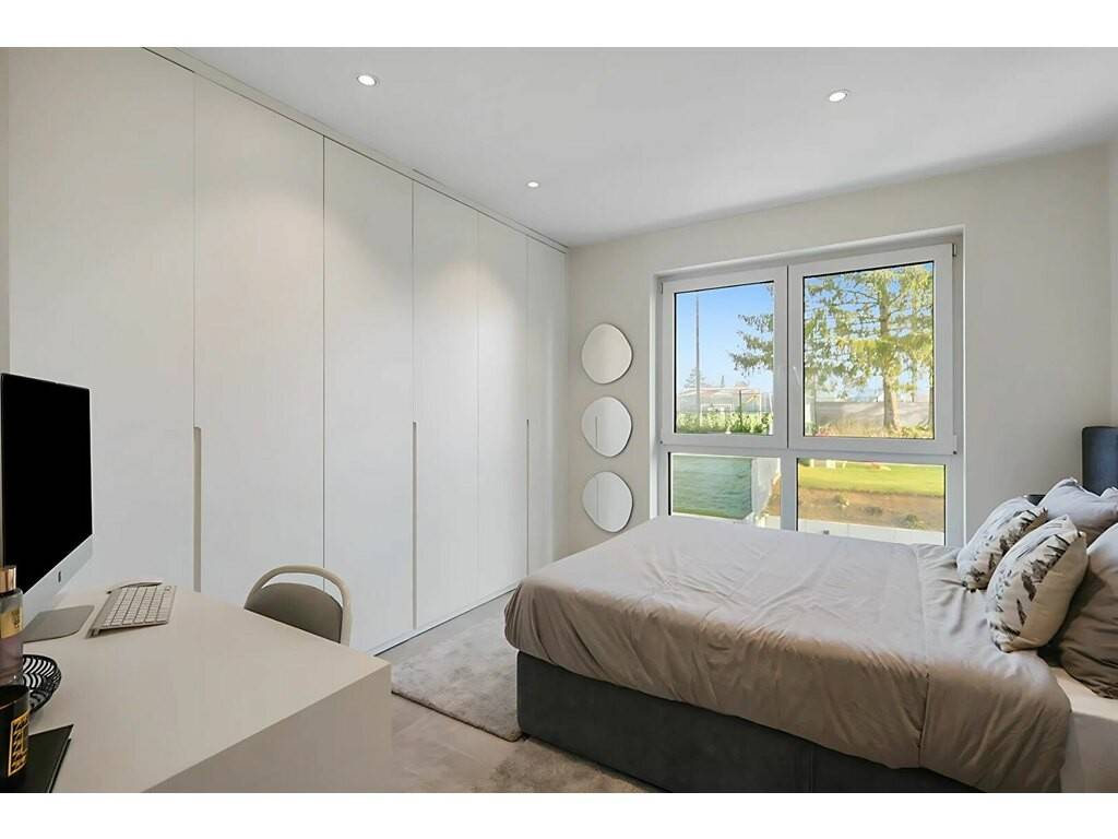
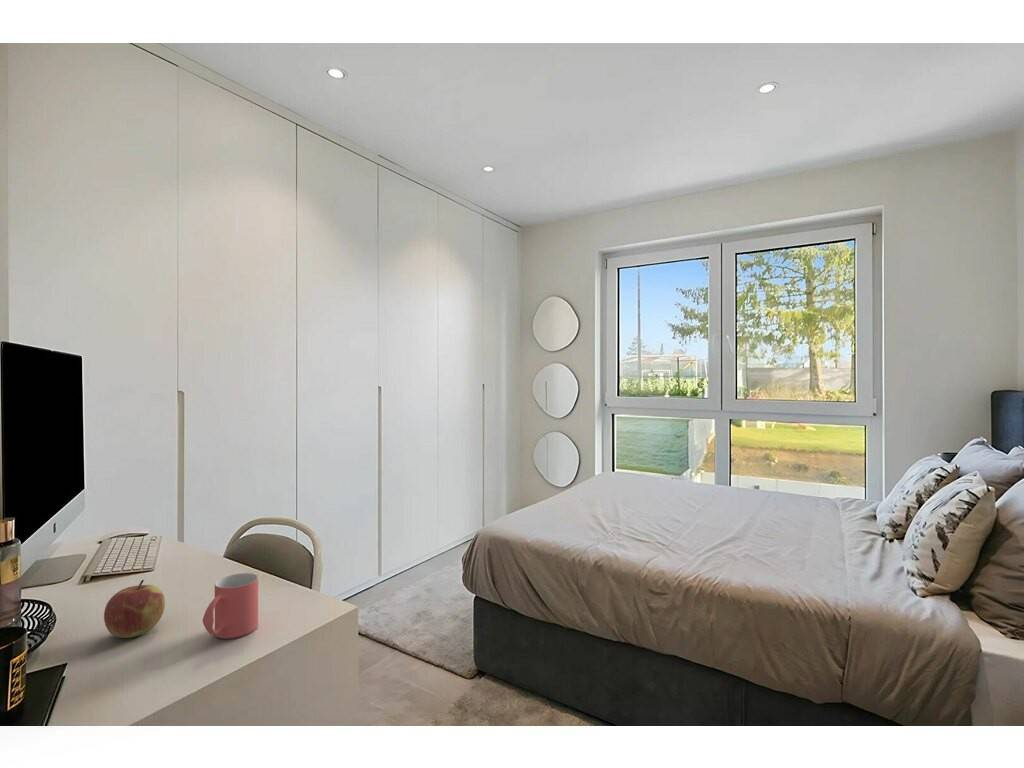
+ mug (229, 609)
+ apple (135, 607)
